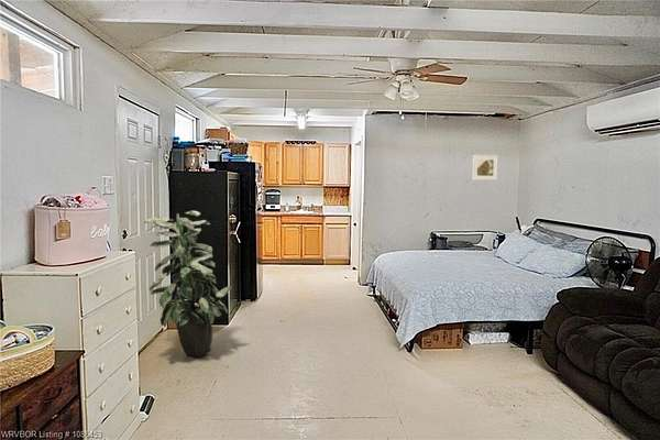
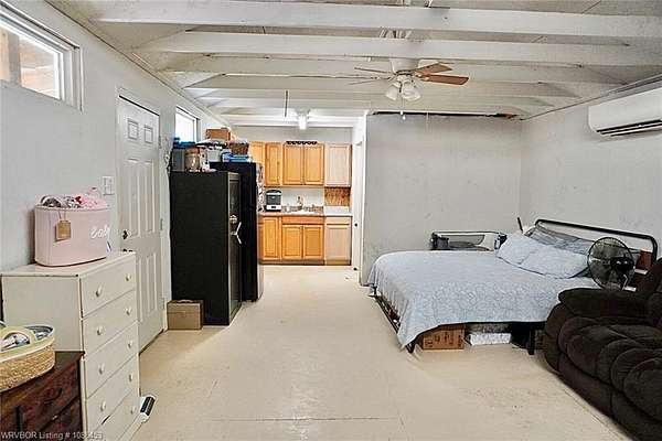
- indoor plant (188, 283)
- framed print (485, 167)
